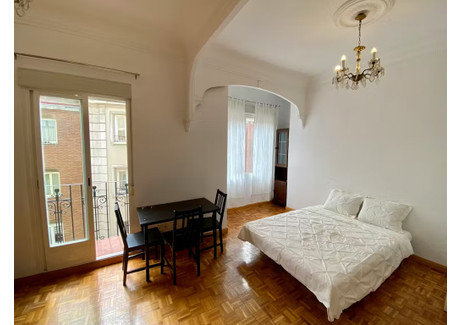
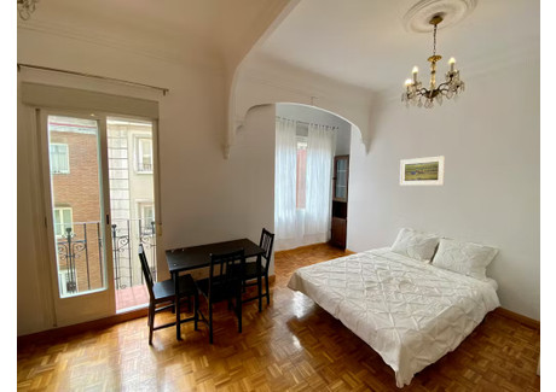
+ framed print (421, 171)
